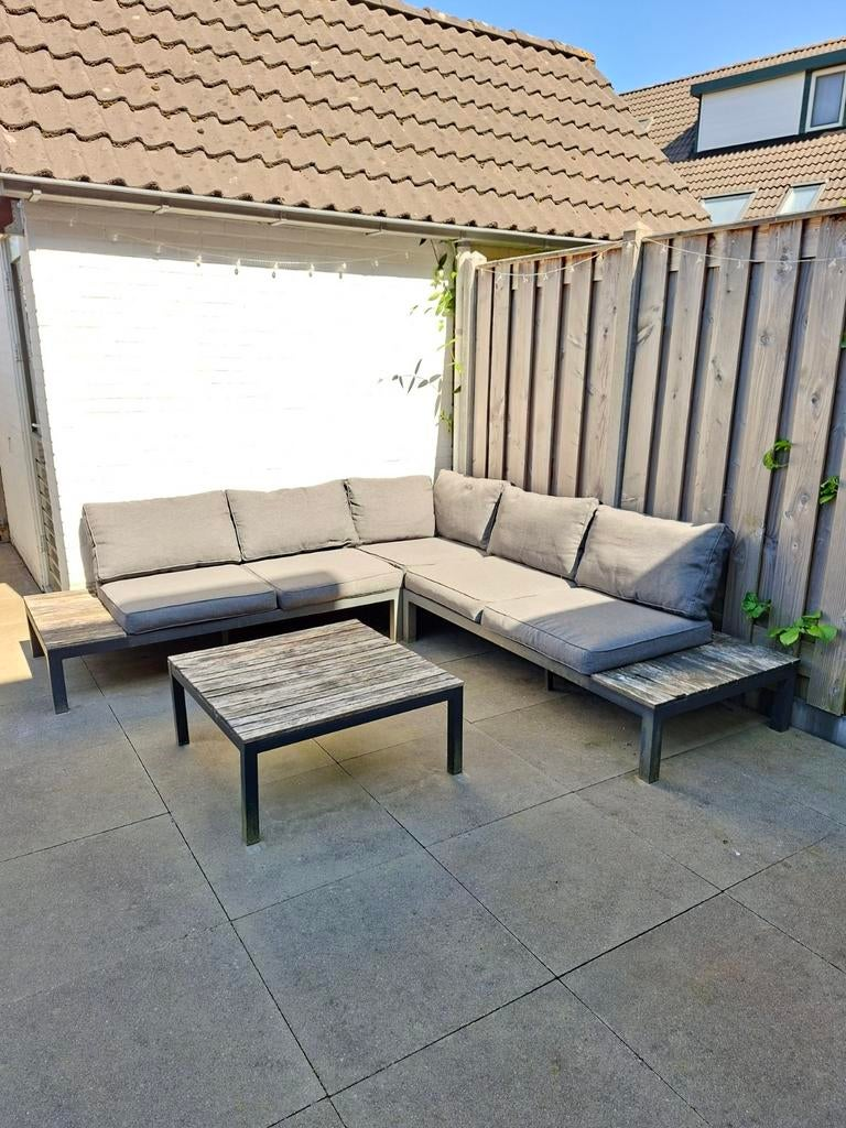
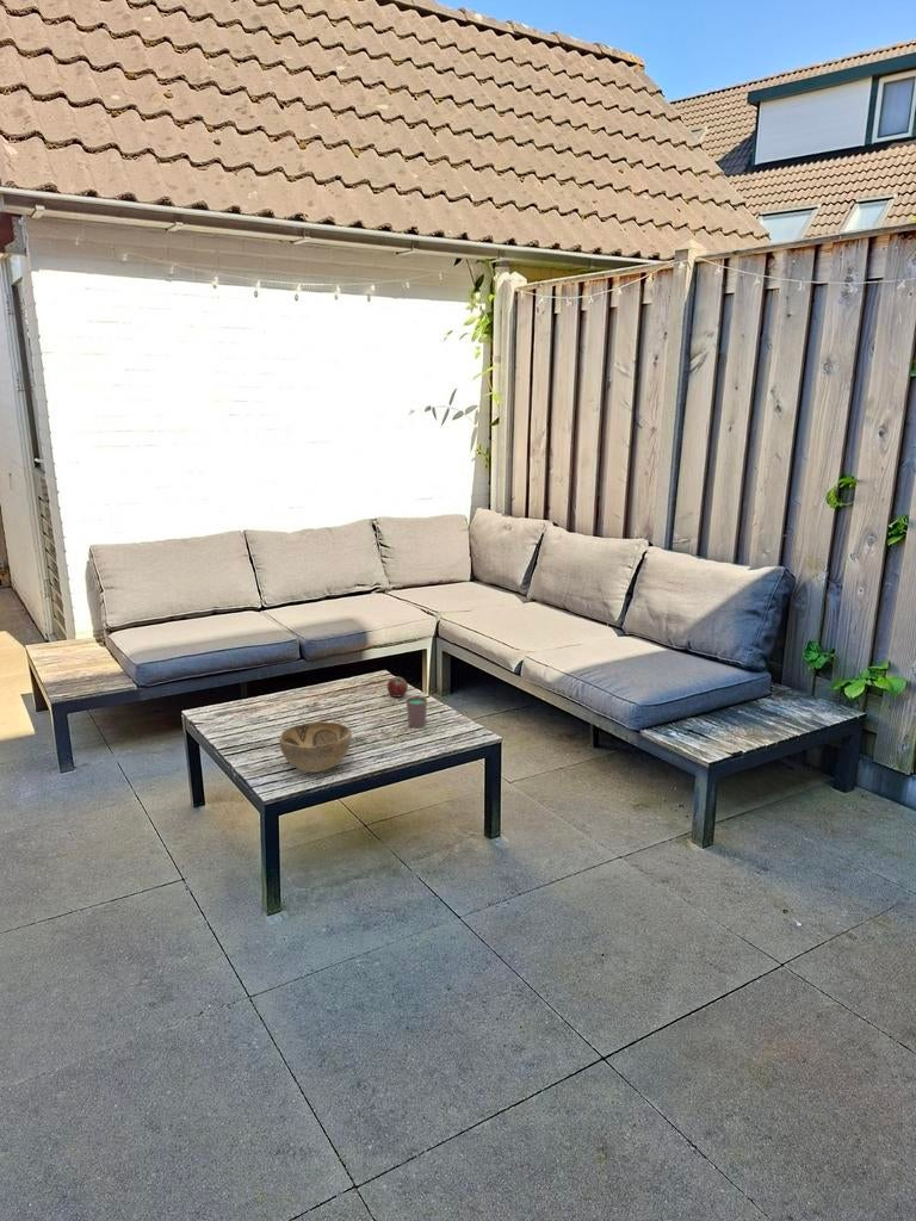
+ cup (416, 712)
+ decorative bowl (315, 749)
+ apple (397, 687)
